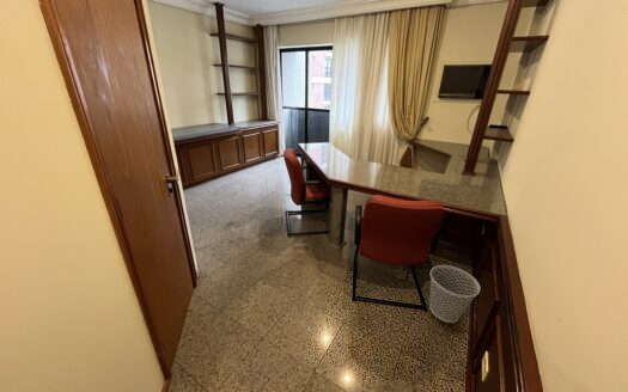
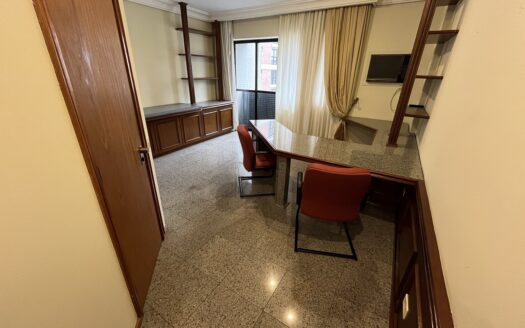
- wastebasket (449, 295)
